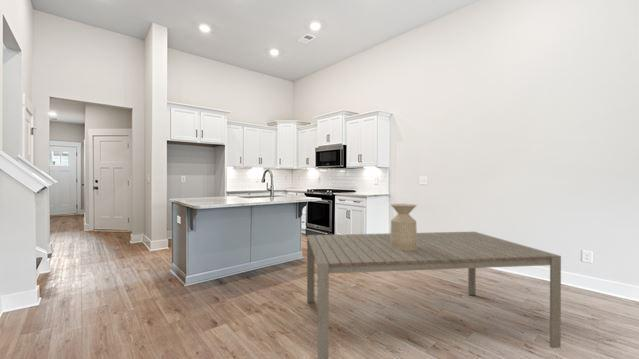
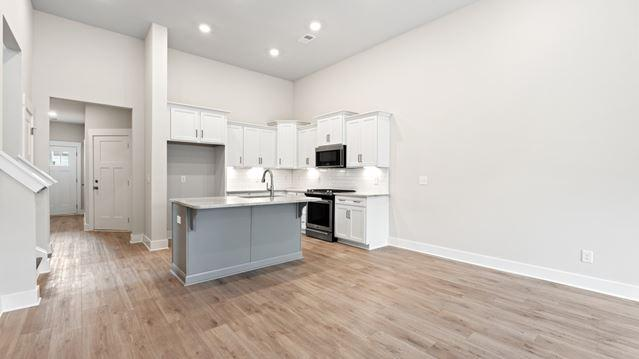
- dining table (414, 269)
- side table (403, 225)
